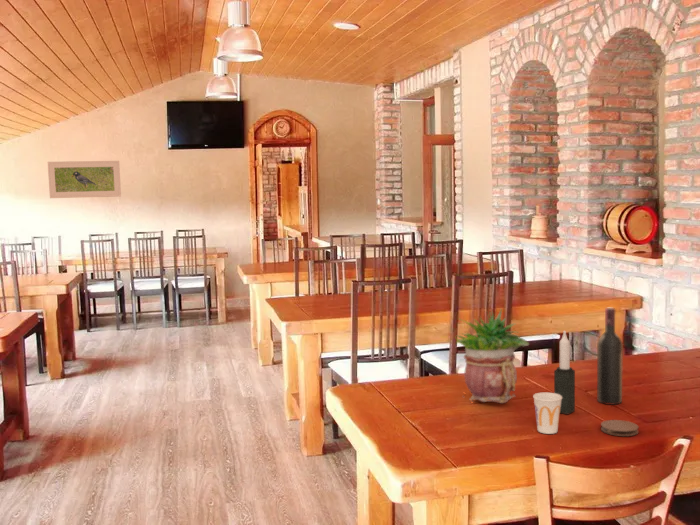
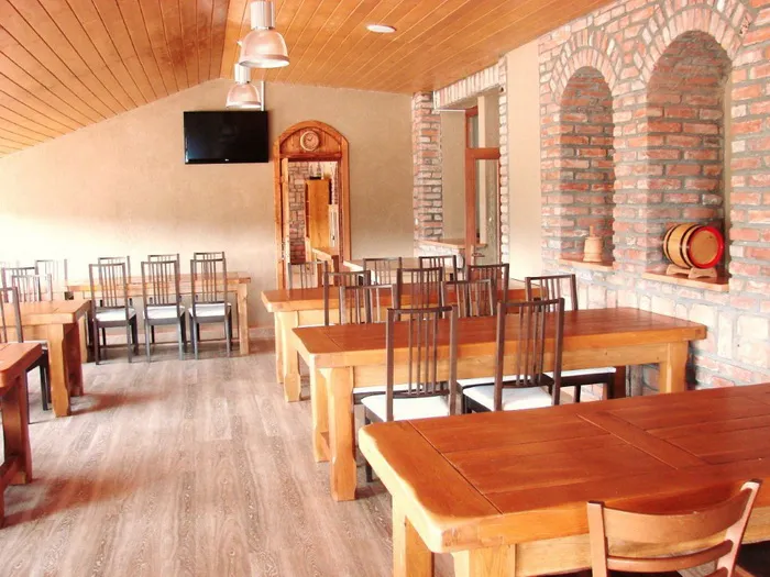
- coaster (619, 427)
- candle (564, 371)
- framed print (84, 179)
- potted plant (488, 354)
- cup (547, 413)
- wine bottle (609, 354)
